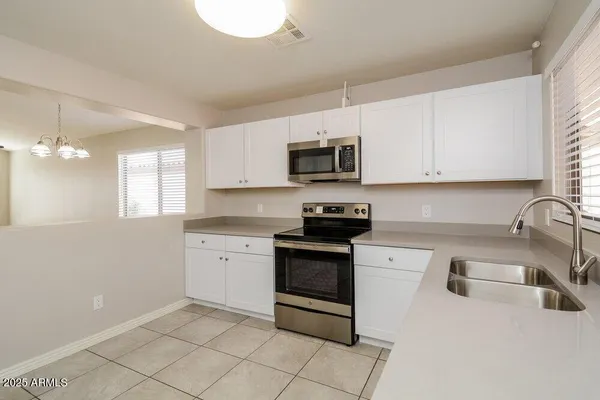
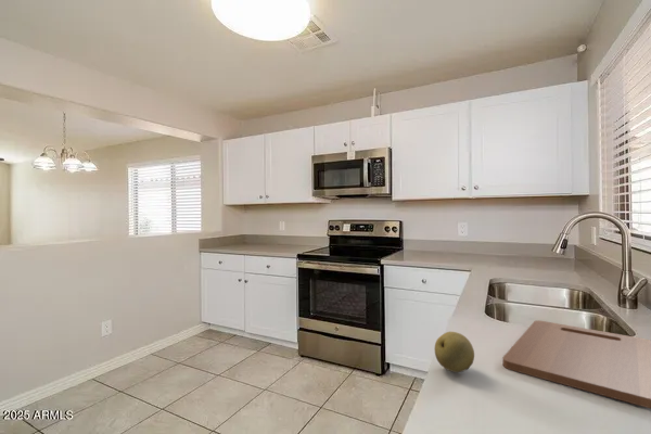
+ fruit (454, 352)
+ cutting board (584, 353)
